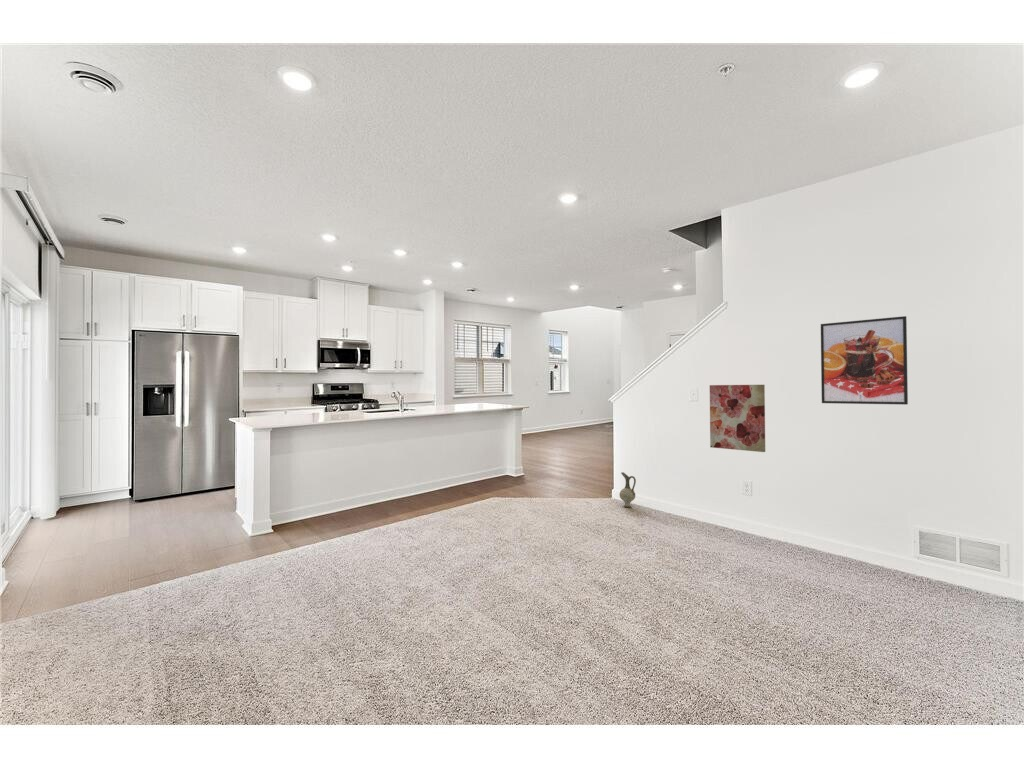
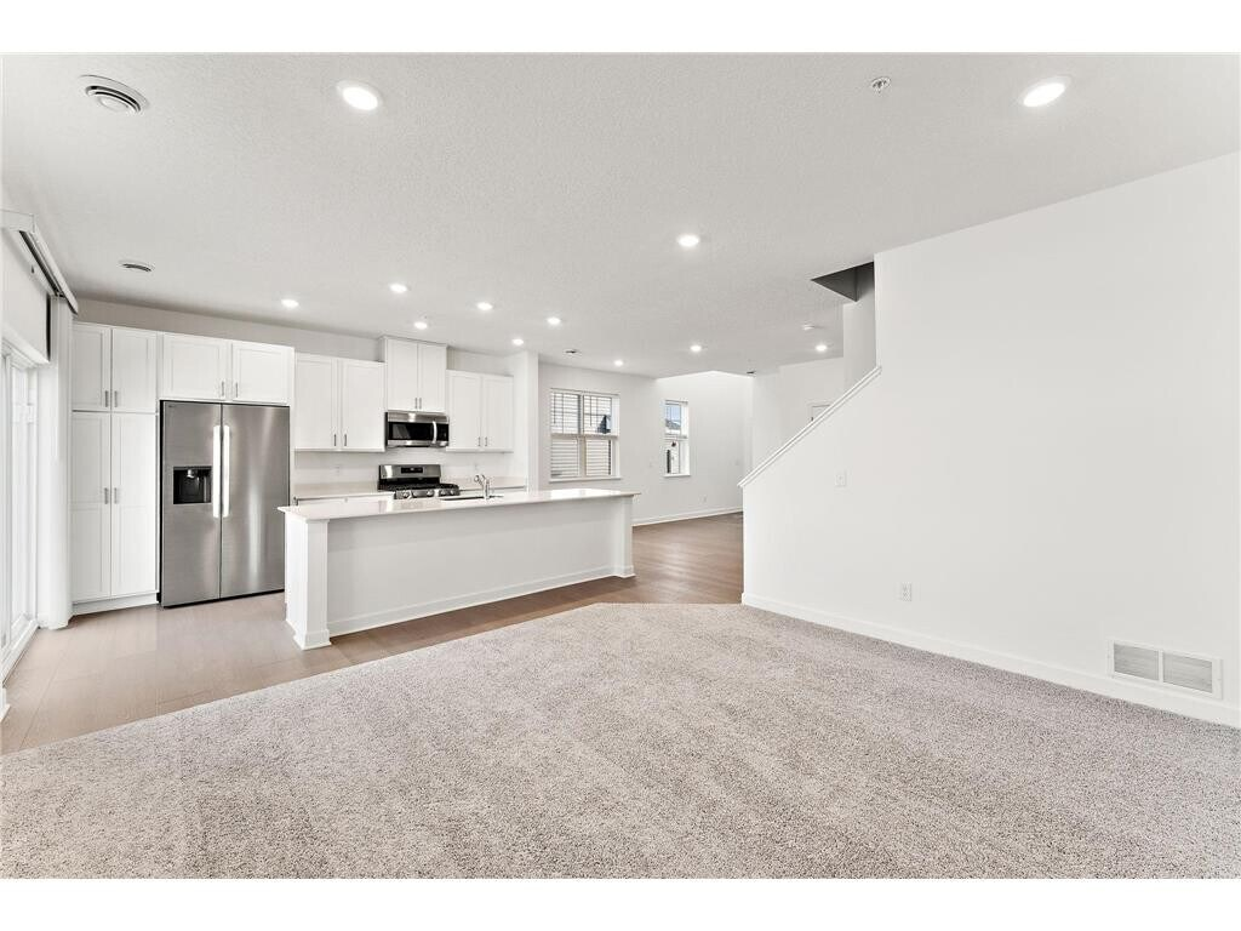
- ceramic jug (628, 490)
- wall art (736, 417)
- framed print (861, 362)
